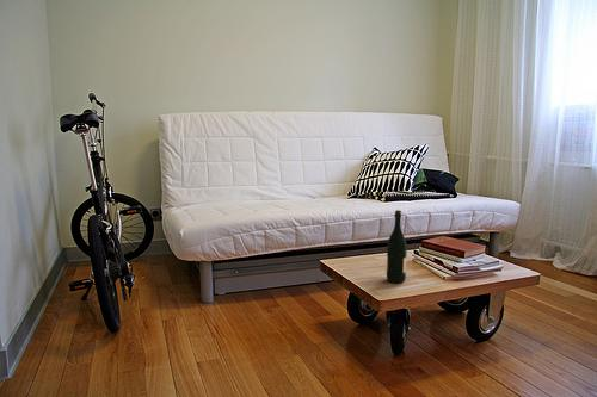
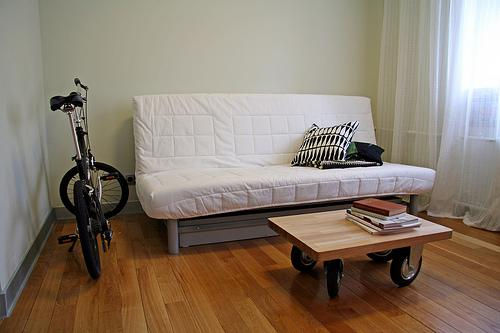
- wine bottle (396, 246)
